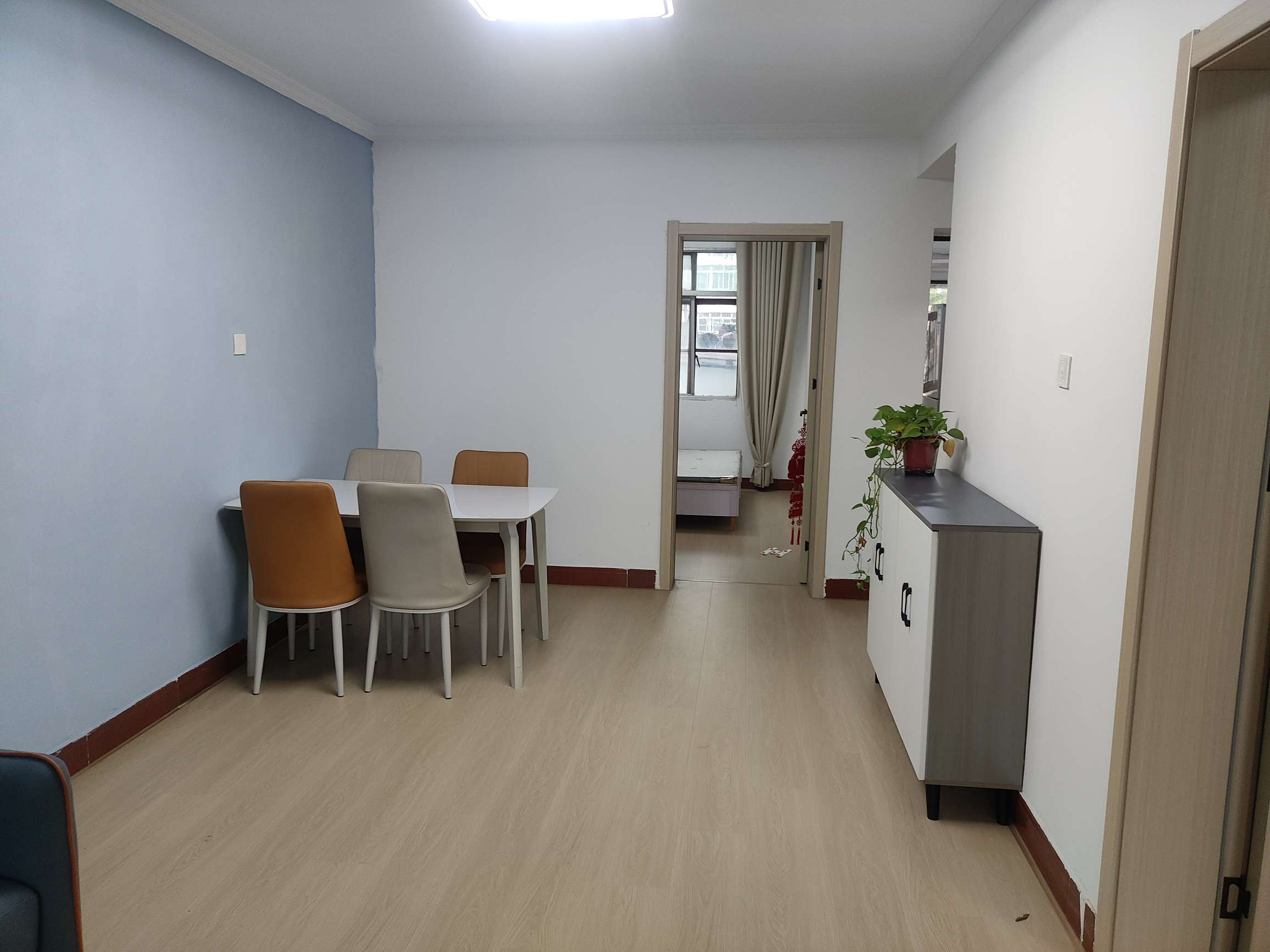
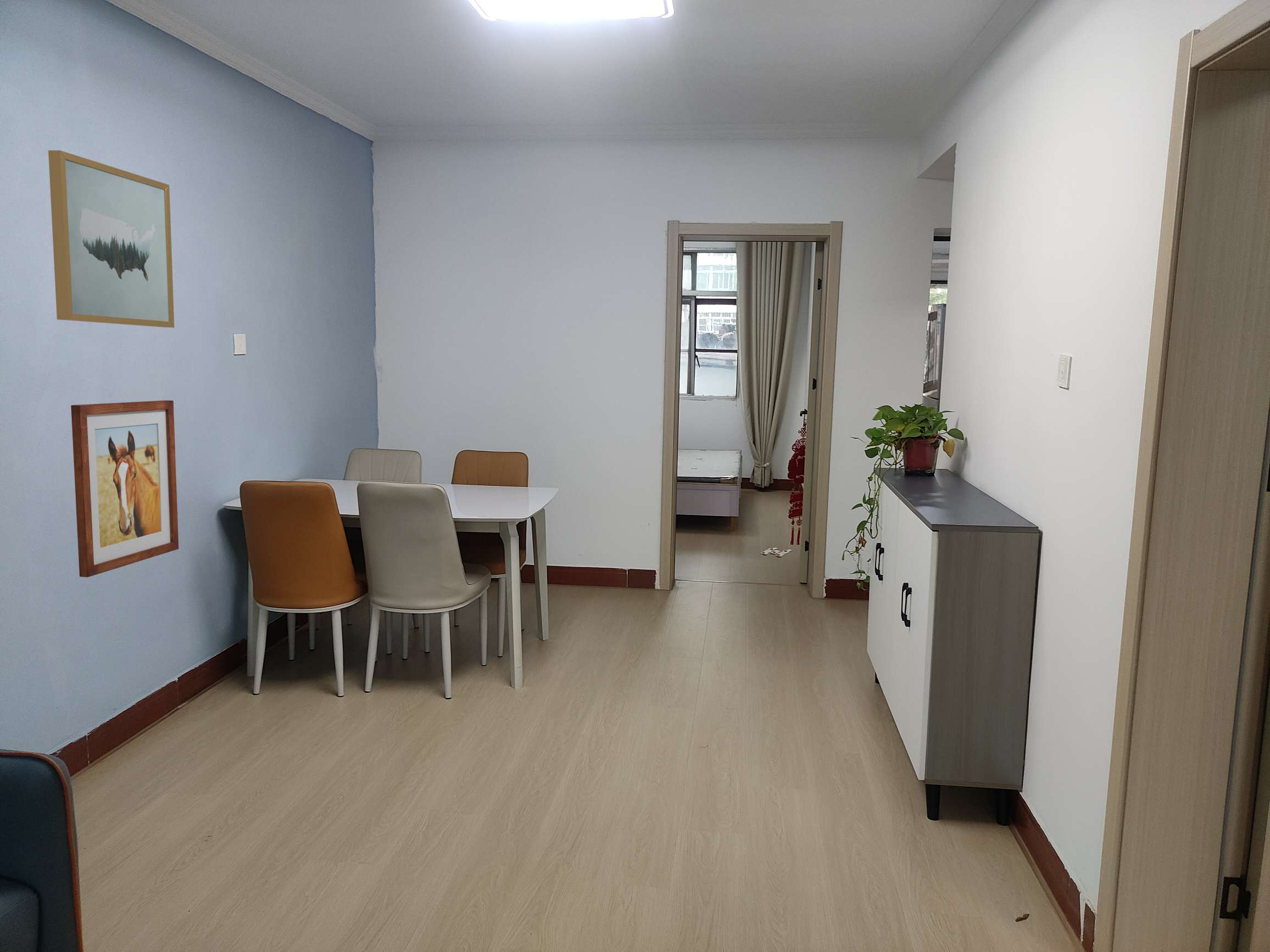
+ wall art (129, 483)
+ wall art (117, 247)
